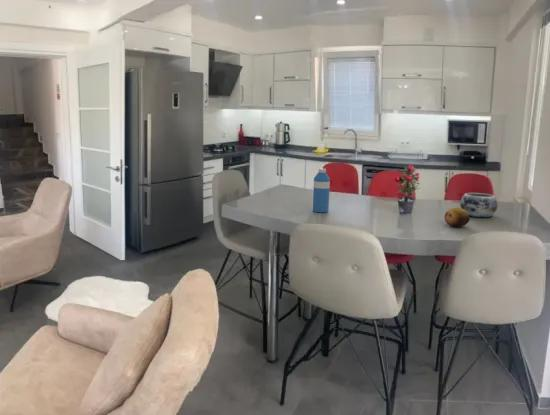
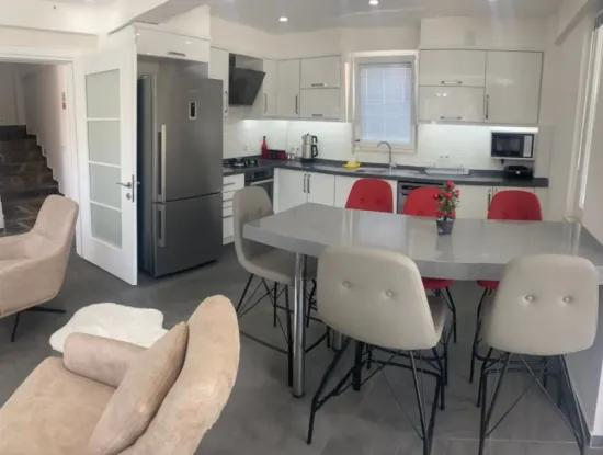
- fruit (457, 217)
- decorative bowl (478, 204)
- water bottle (321, 190)
